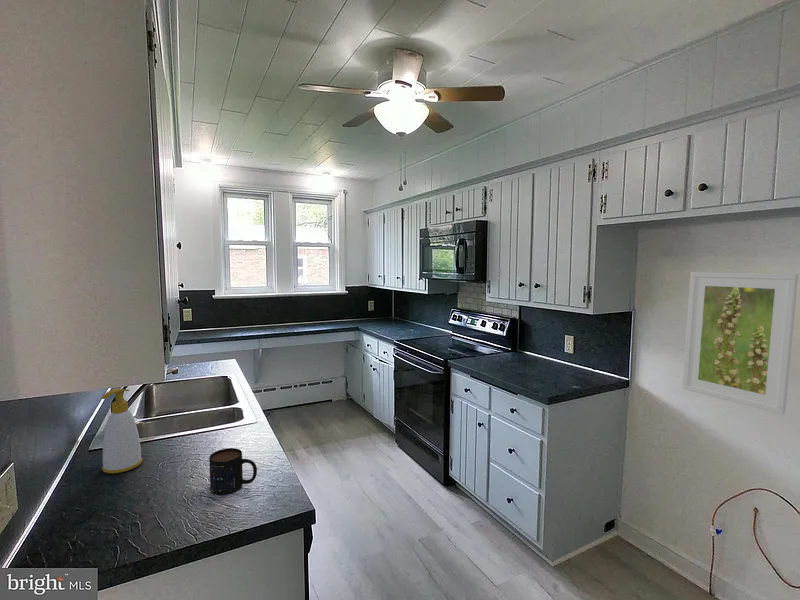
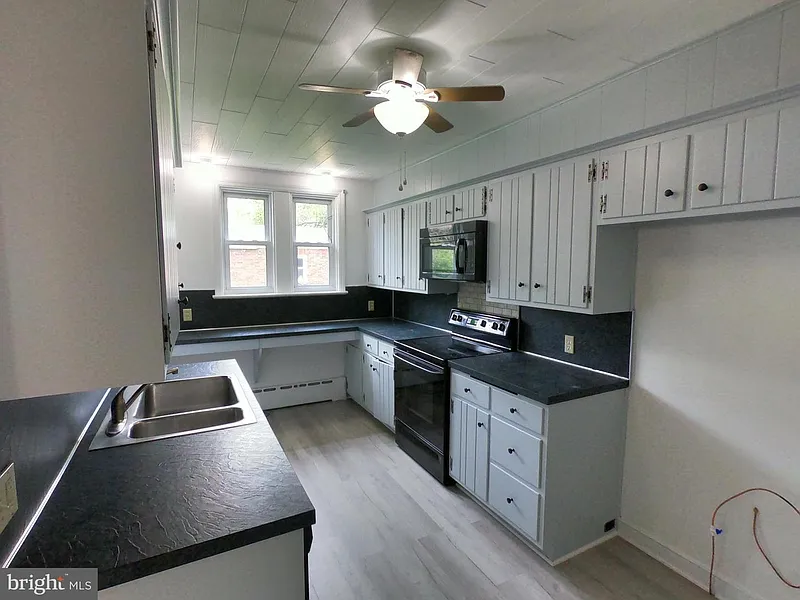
- soap bottle (120, 427)
- mug (234, 470)
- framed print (734, 337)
